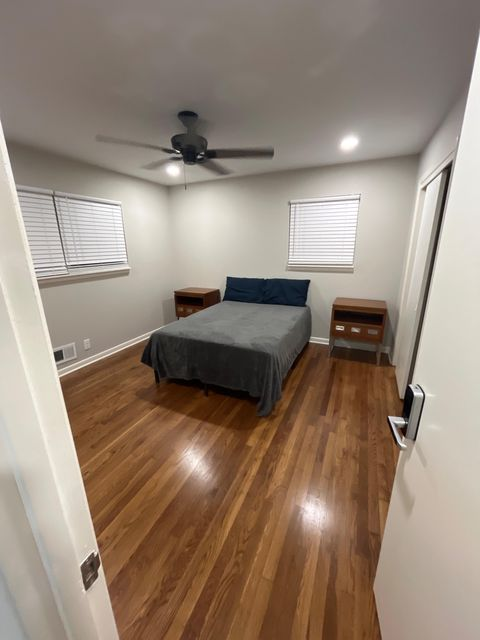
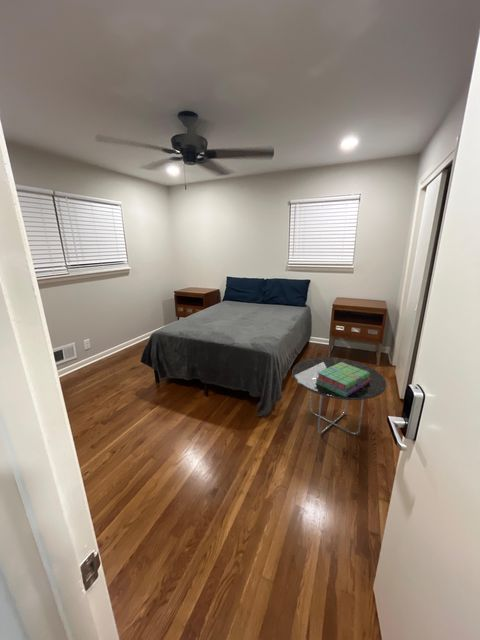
+ stack of books (343, 377)
+ side table (336, 398)
